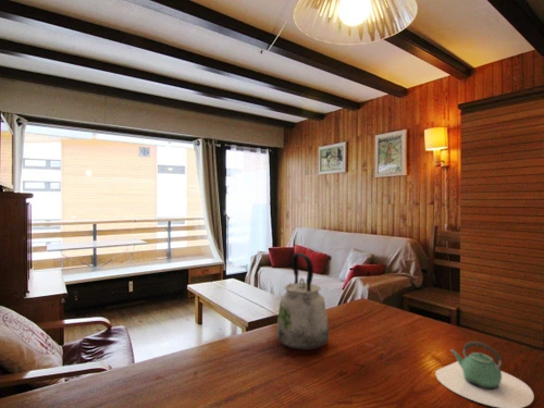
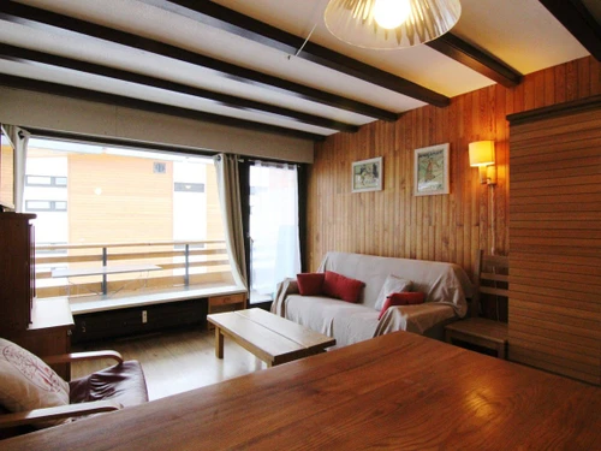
- kettle (299, 295)
- teapot (481, 361)
